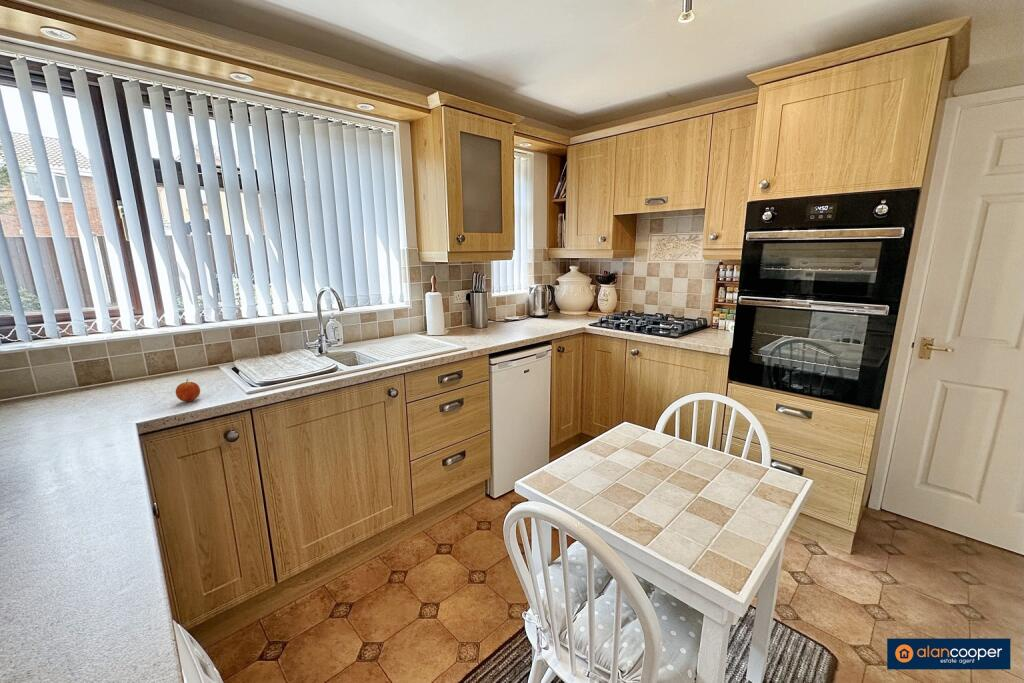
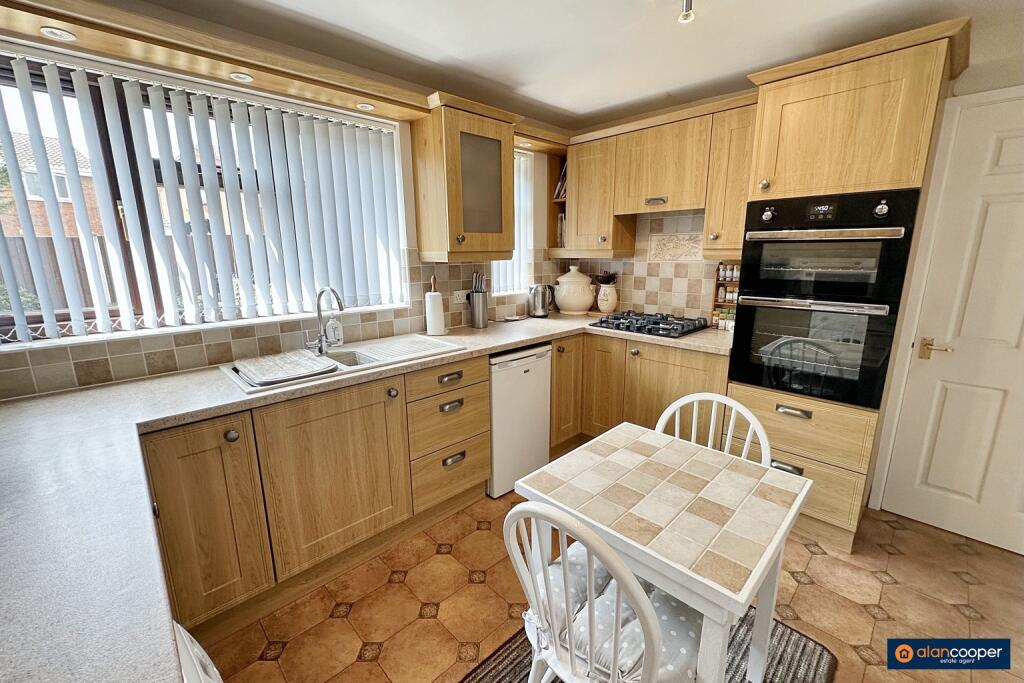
- fruit (187, 390)
